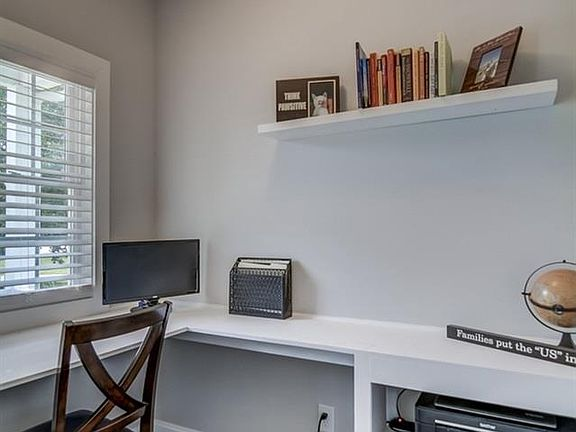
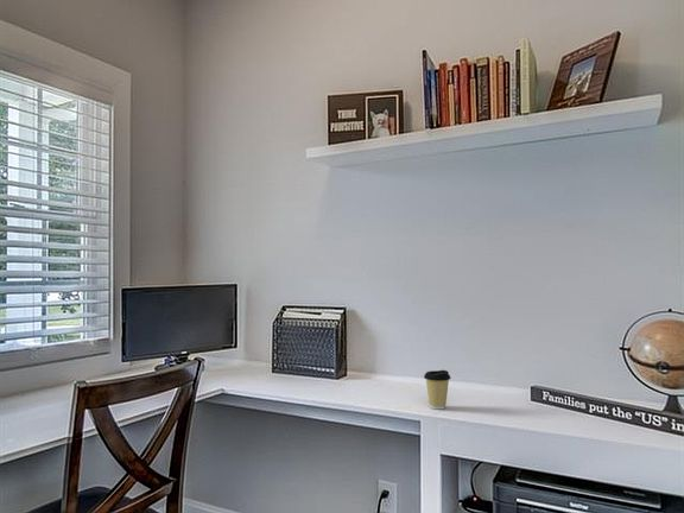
+ coffee cup (437, 388)
